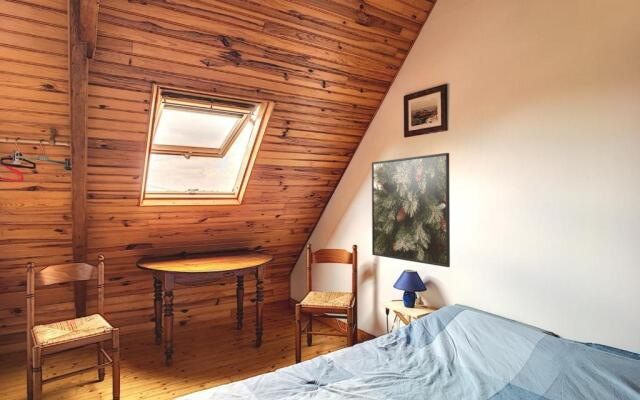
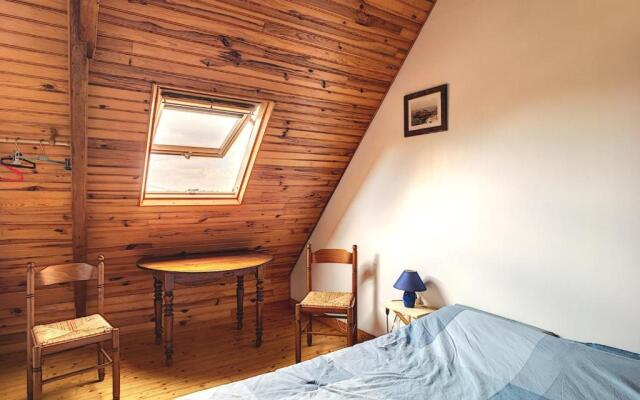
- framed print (406, 209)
